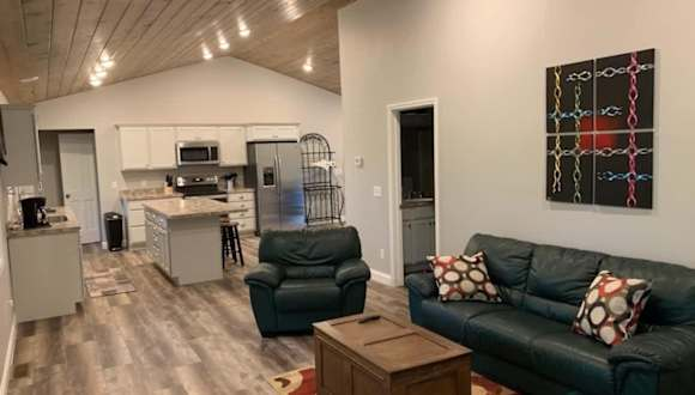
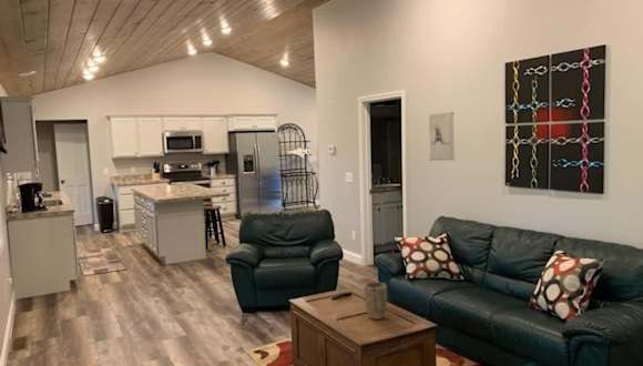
+ wall sculpture (441, 136)
+ plant pot (376, 301)
